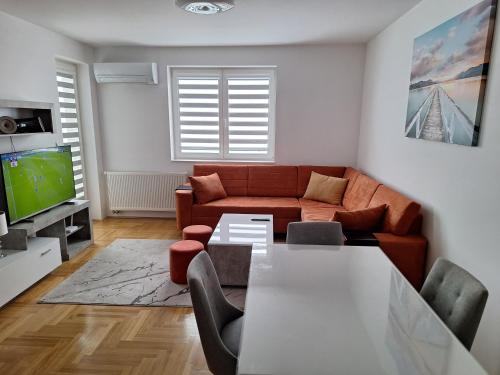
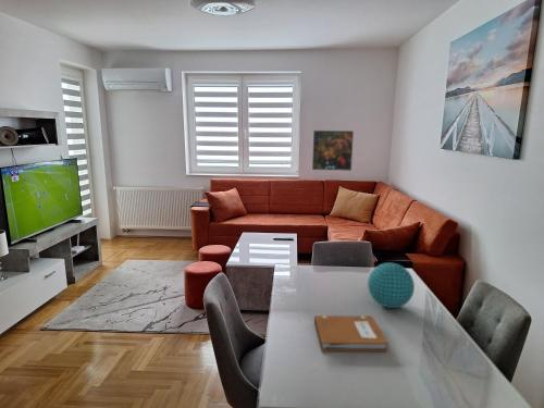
+ decorative ball (391, 285)
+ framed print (332, 150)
+ notebook (349, 331)
